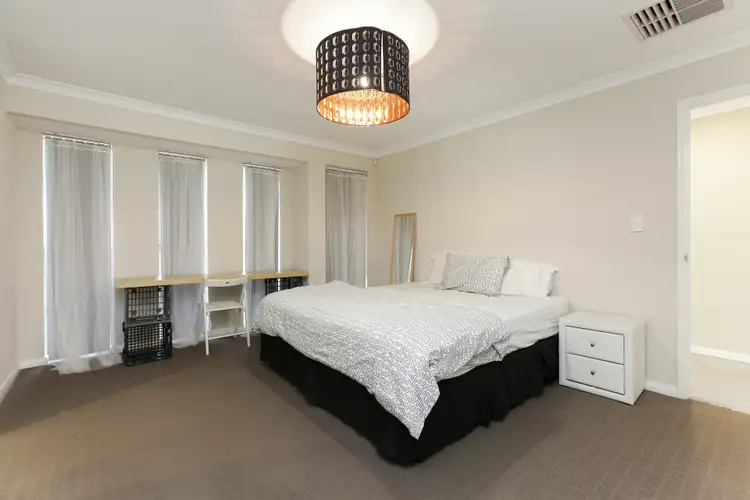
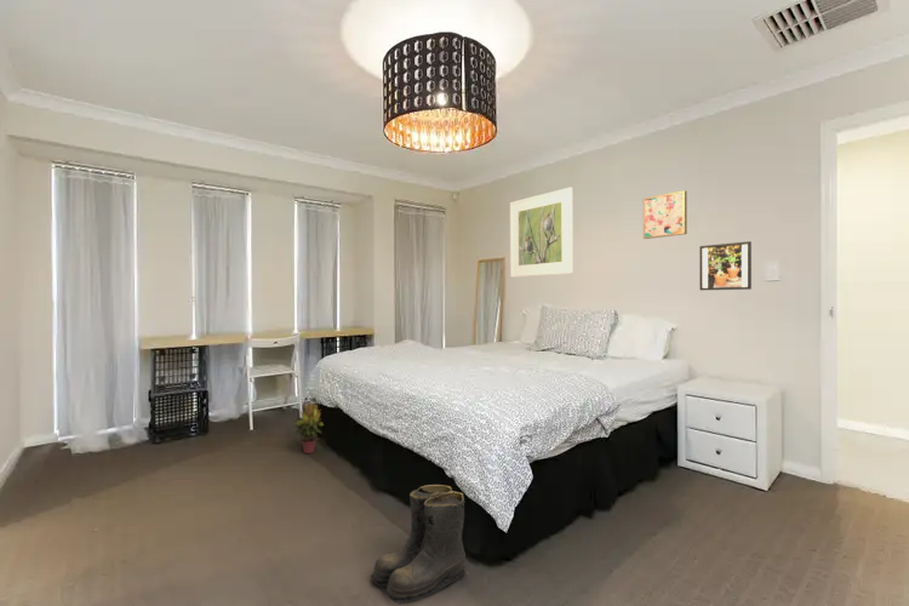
+ boots (419, 537)
+ wall art (664, 215)
+ potted plant (309, 427)
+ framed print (724, 267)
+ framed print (539, 235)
